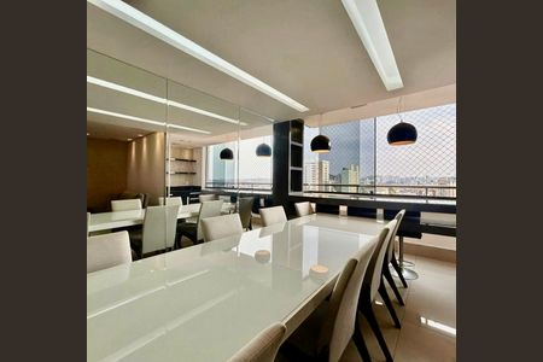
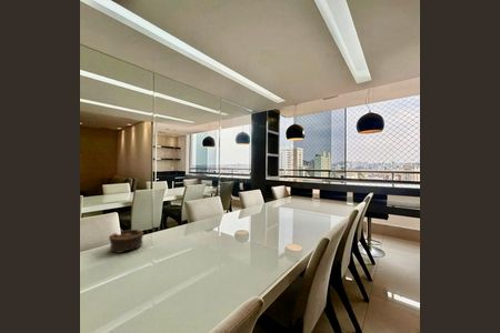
+ bowl (127, 240)
